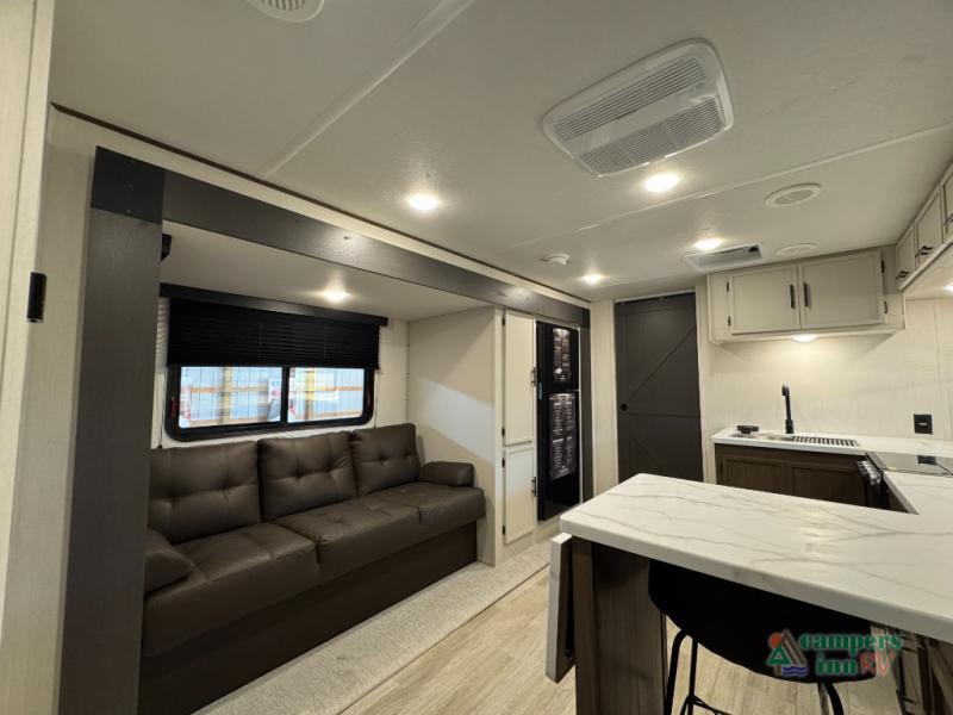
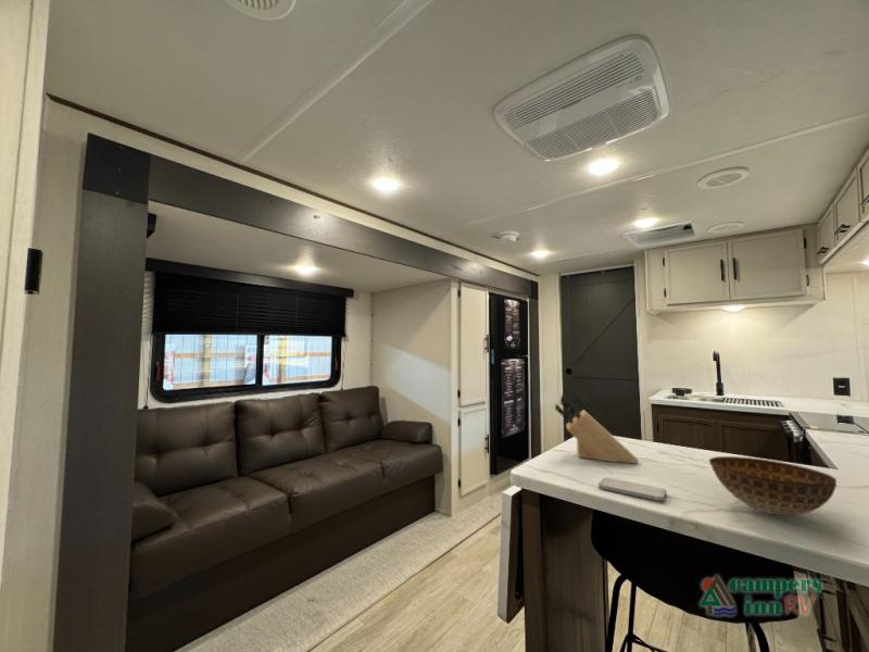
+ smartphone (631, 488)
+ knife block (593, 426)
+ bowl (769, 488)
